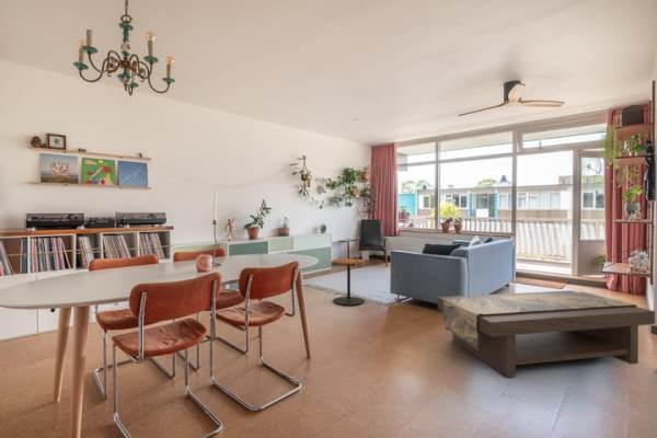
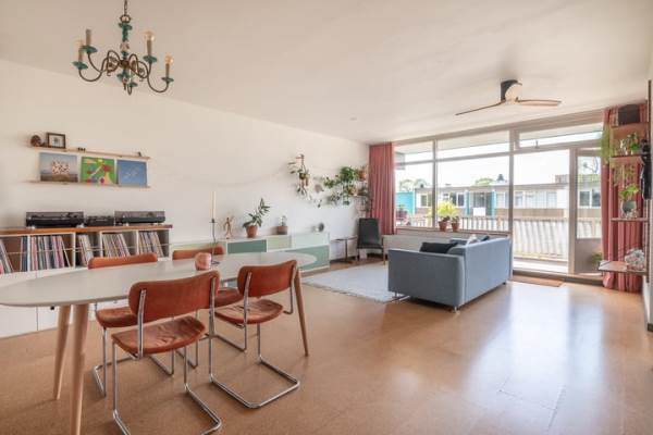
- coffee table (538, 325)
- side table (348, 280)
